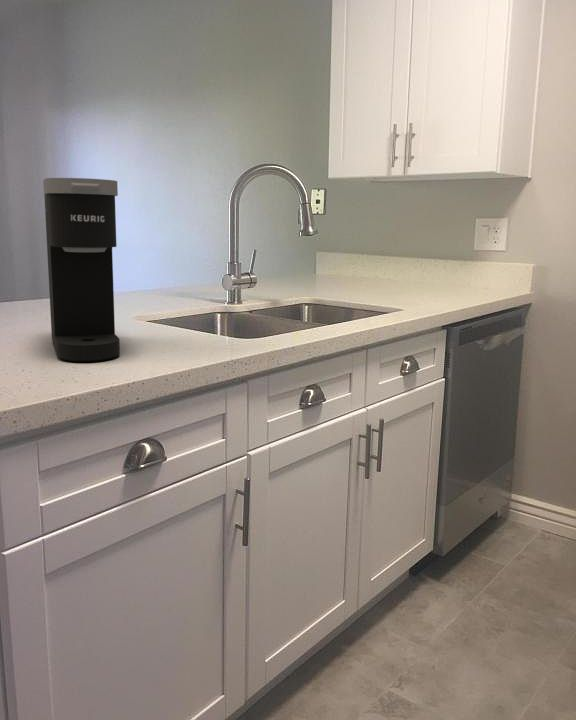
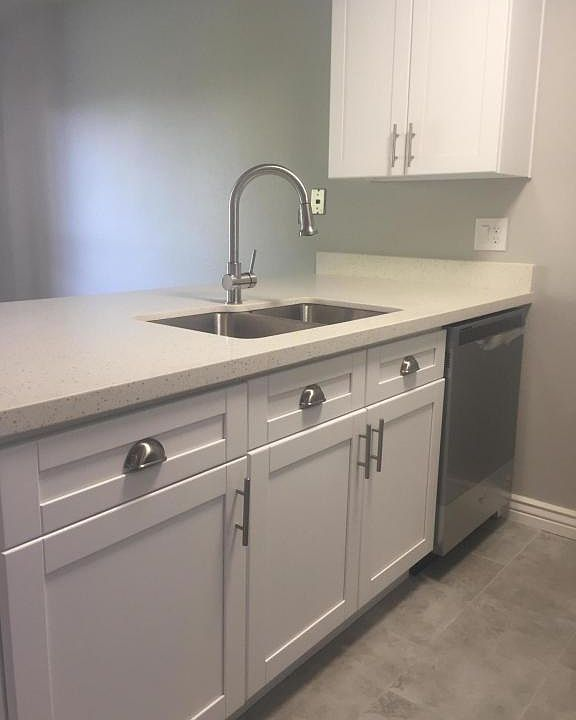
- coffee maker (81, 266)
